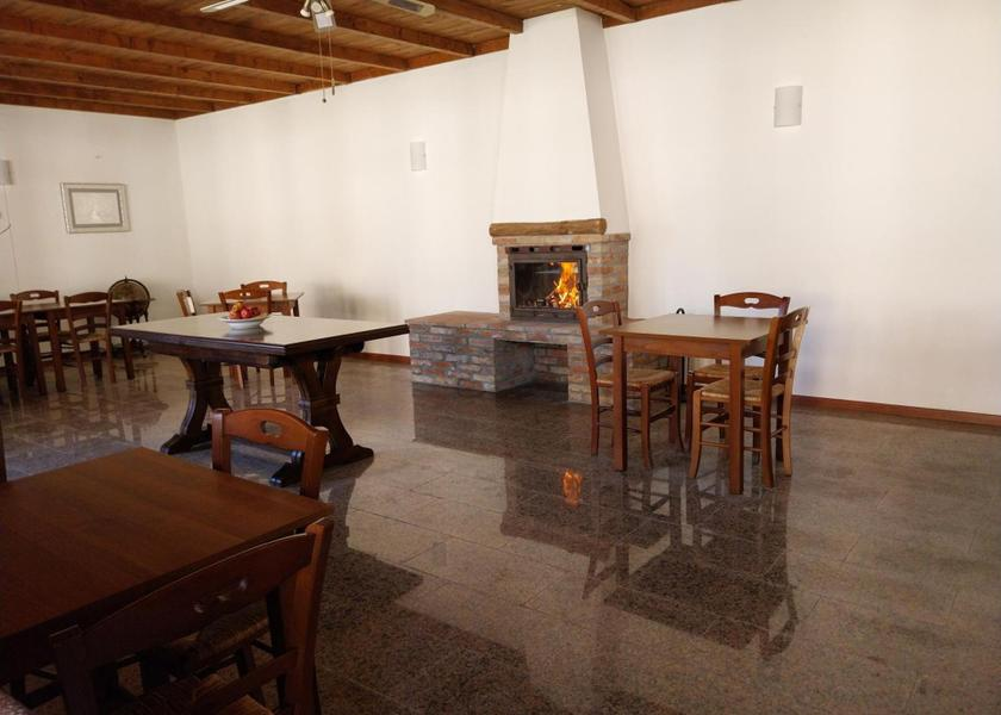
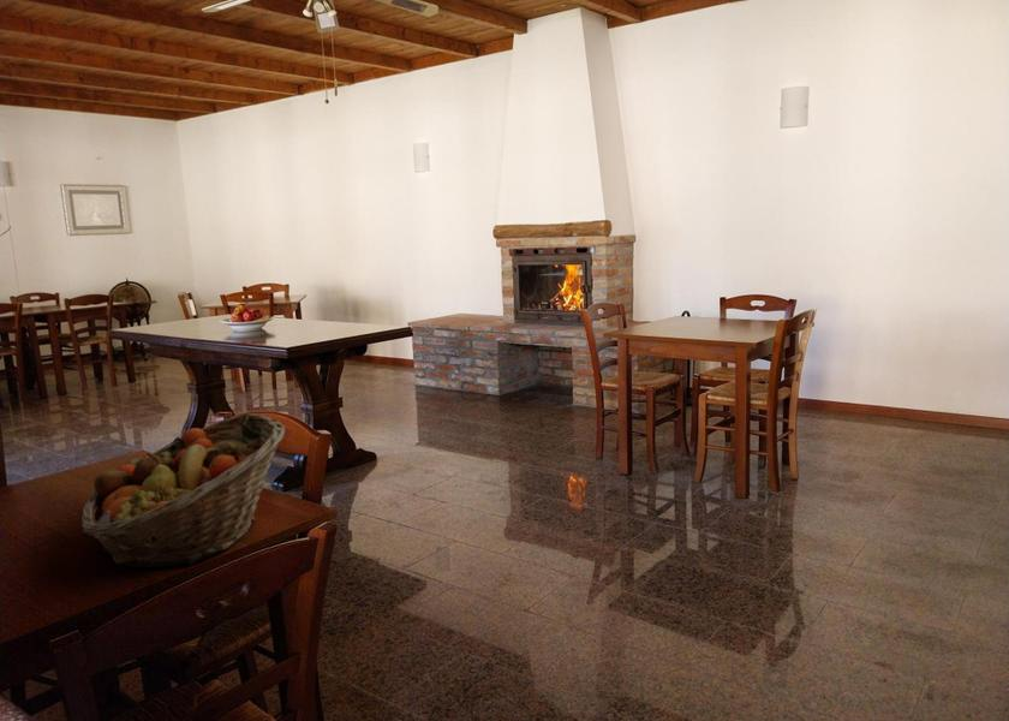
+ fruit basket (187, 483)
